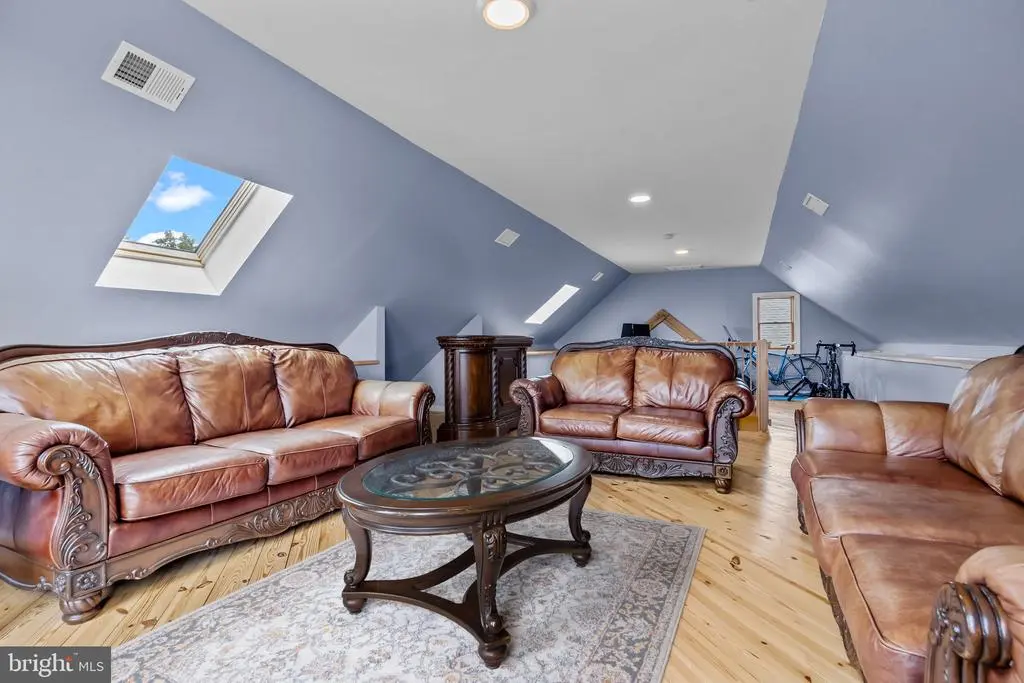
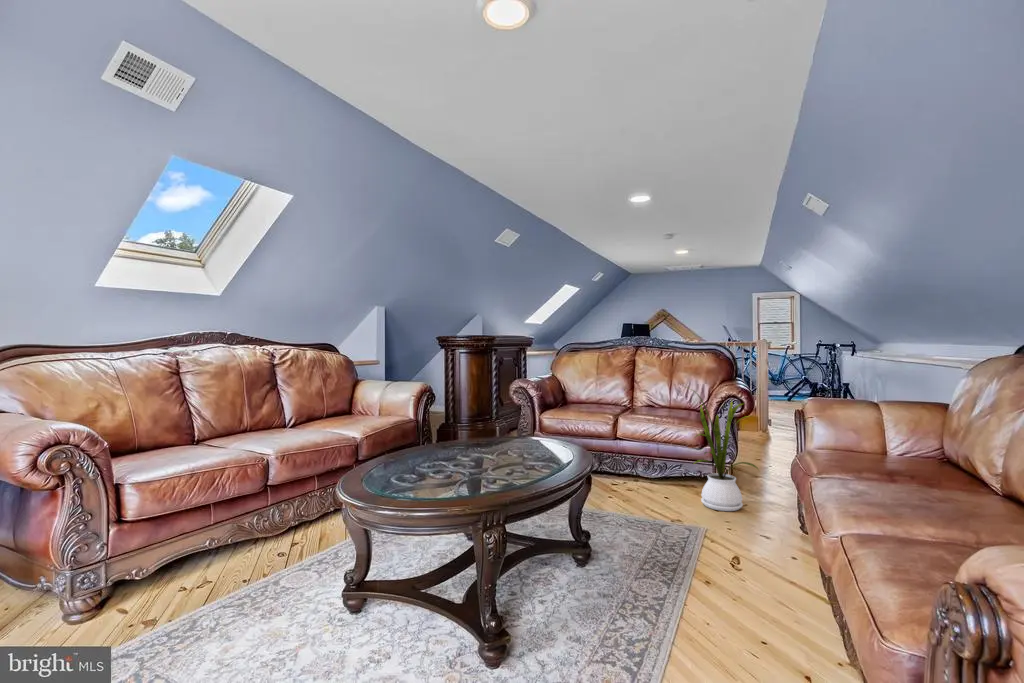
+ house plant (717, 446)
